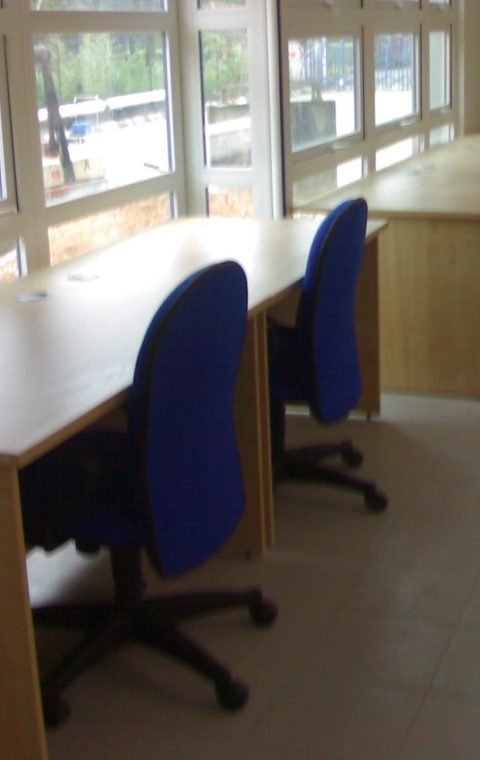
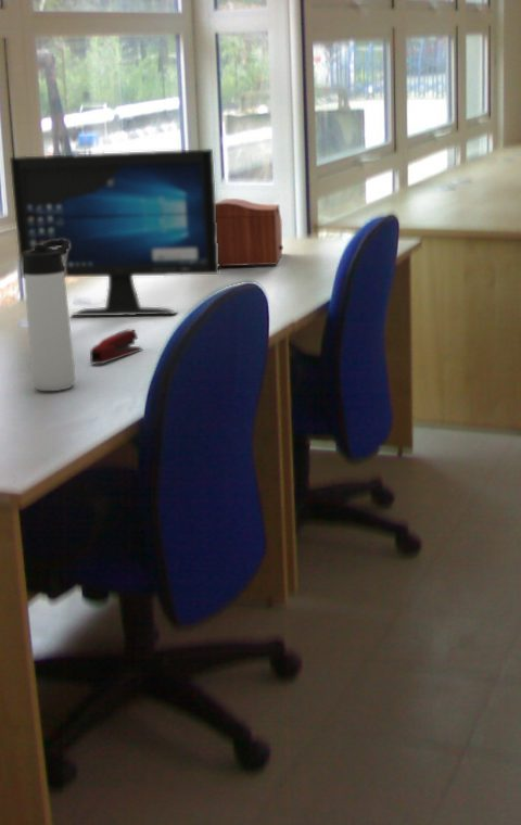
+ thermos bottle (52, 315)
+ stapler (115, 345)
+ computer monitor (122, 233)
+ sewing box (250, 229)
